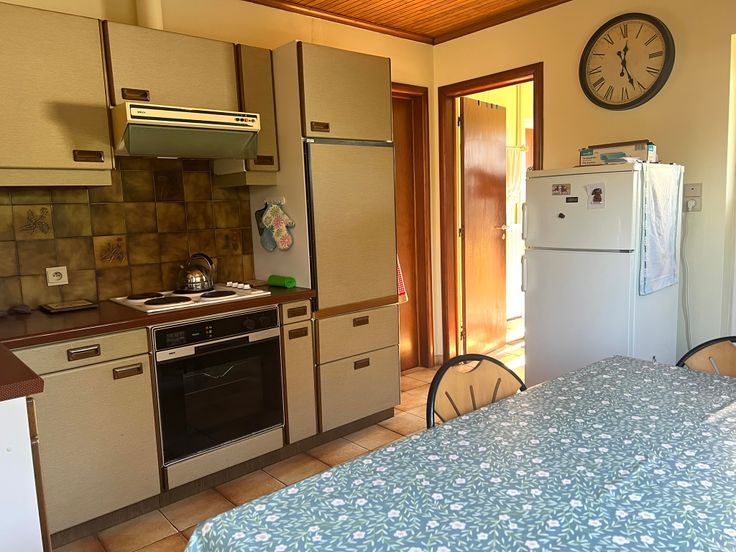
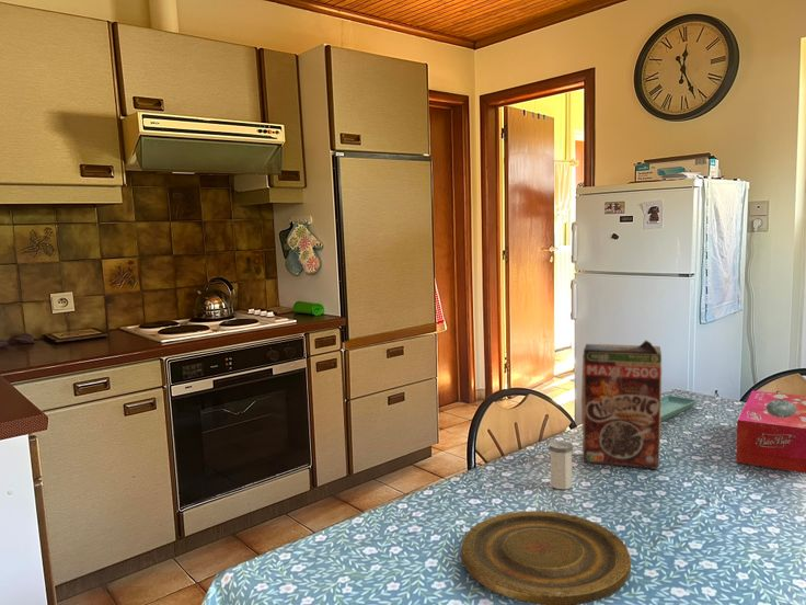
+ cereal box (620, 399)
+ tissue box (781, 427)
+ plate (543, 552)
+ salt shaker (561, 465)
+ saucer (661, 409)
